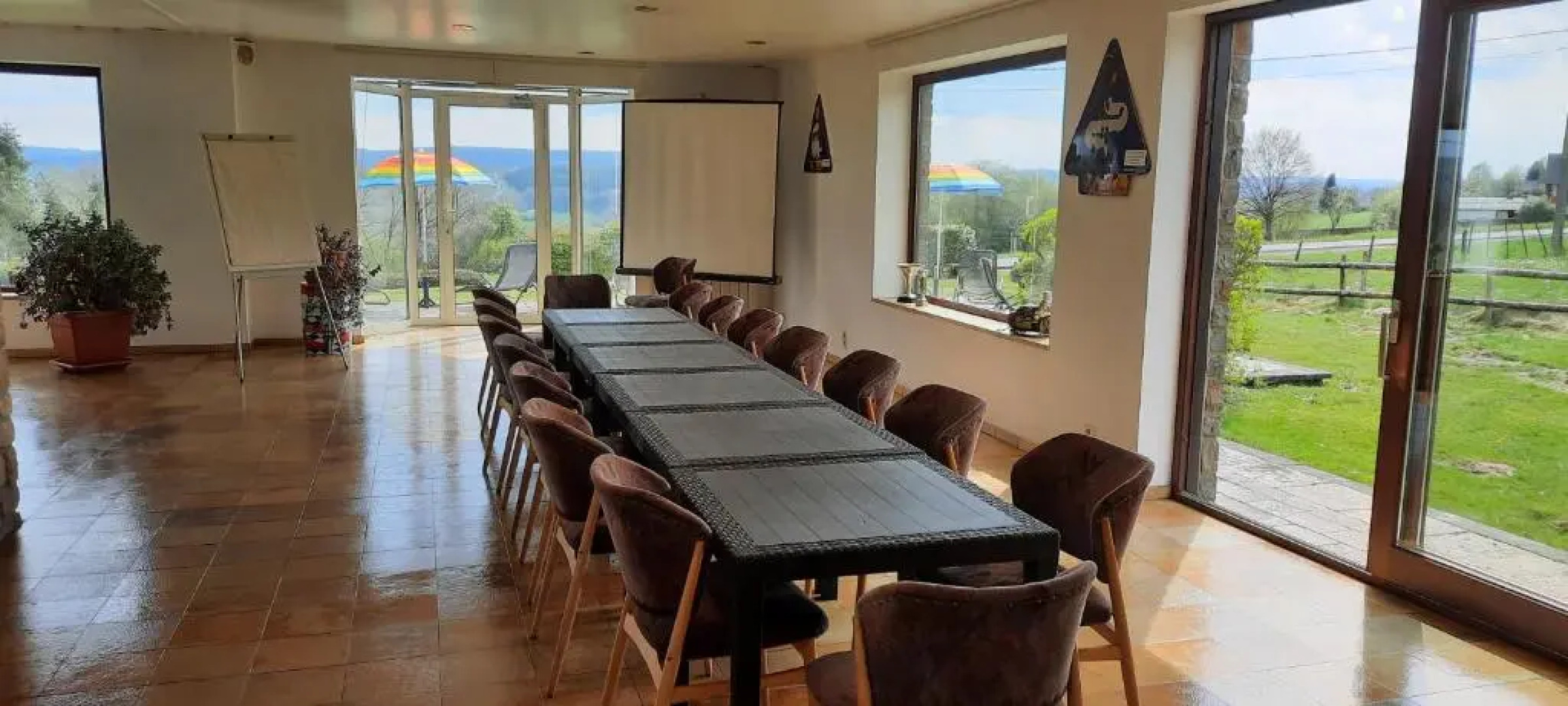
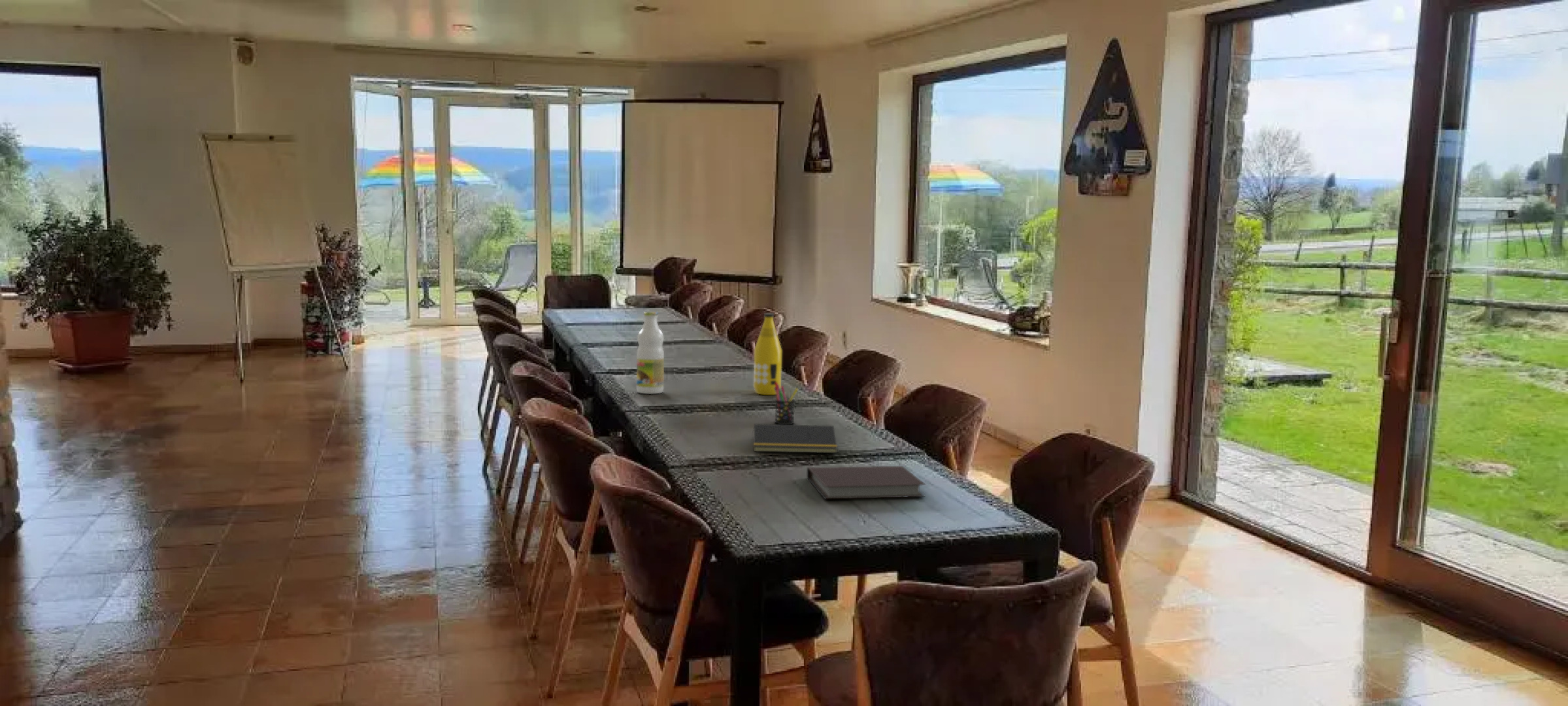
+ bottle (650, 352)
+ notebook (864, 481)
+ pen holder (783, 403)
+ notepad (794, 438)
+ bottle (767, 353)
